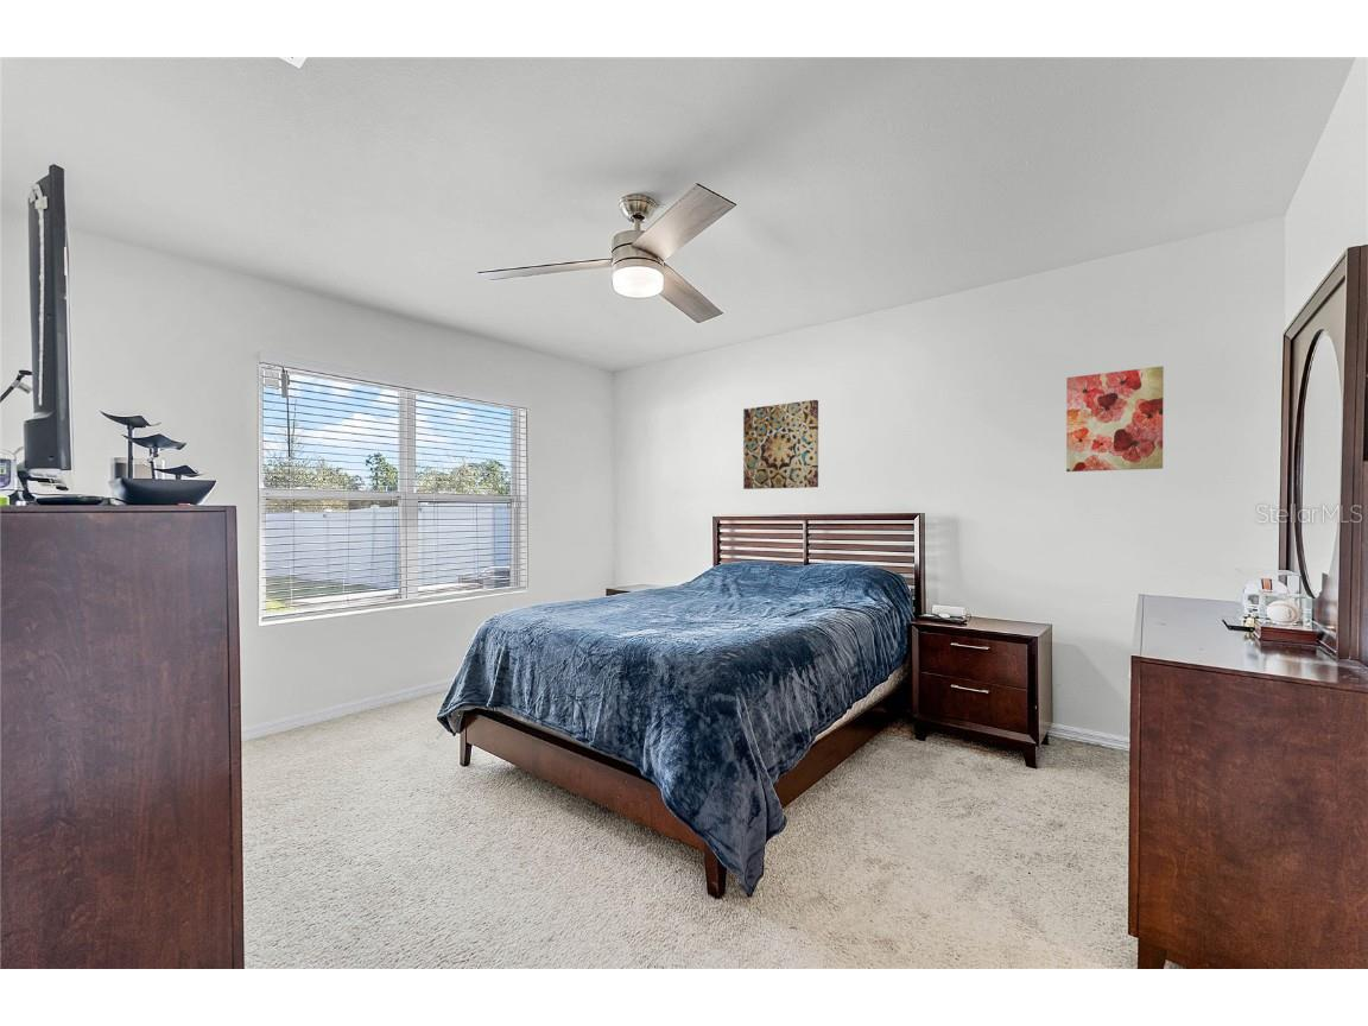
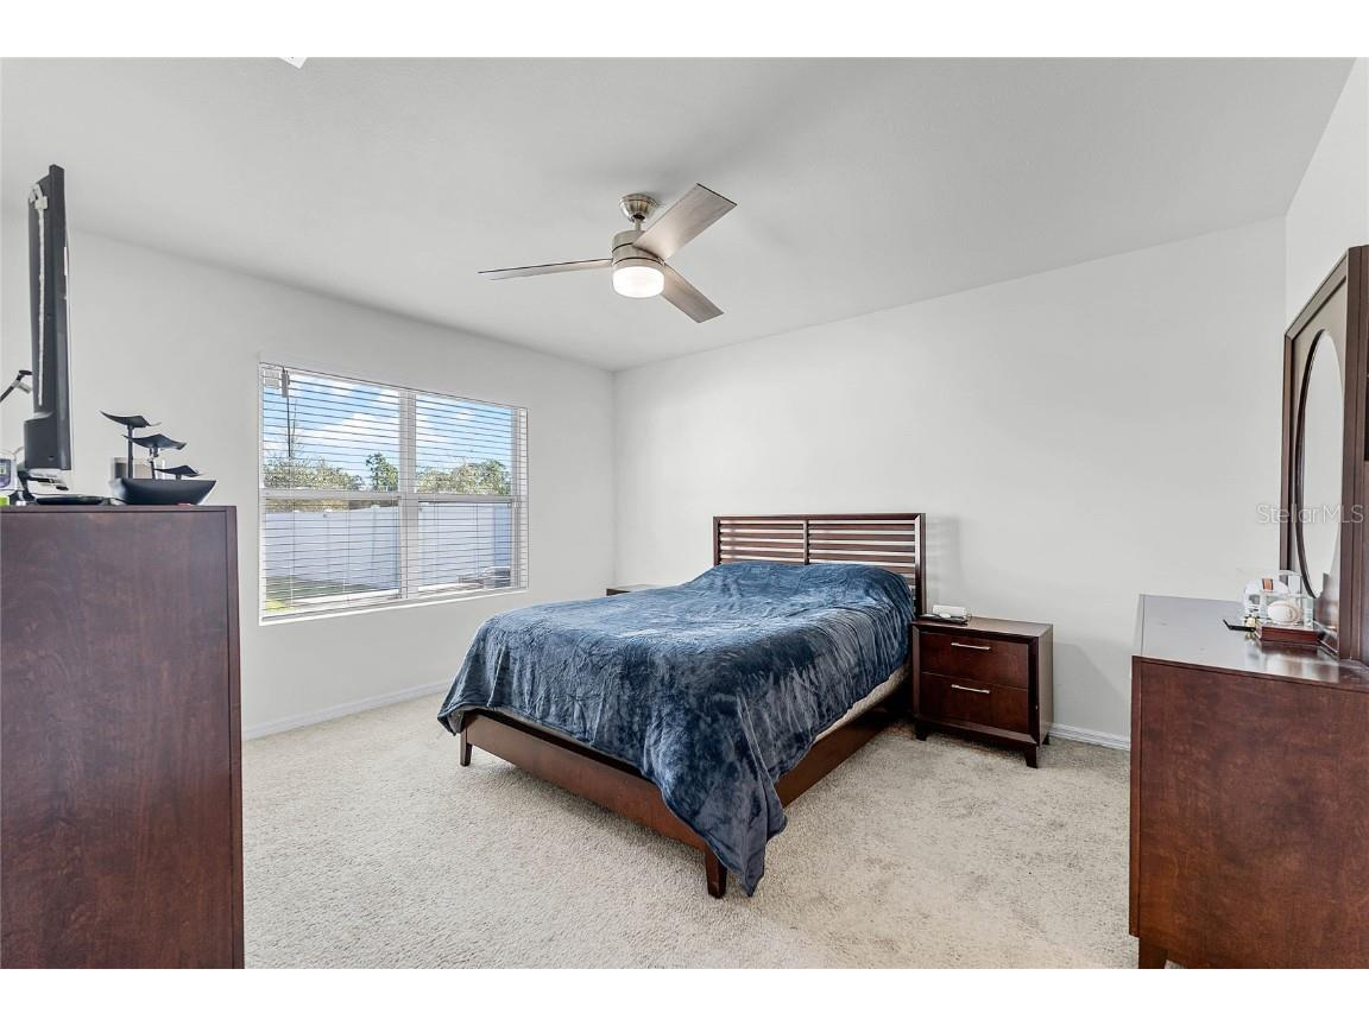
- wall art (779, 446)
- wall art (1113, 420)
